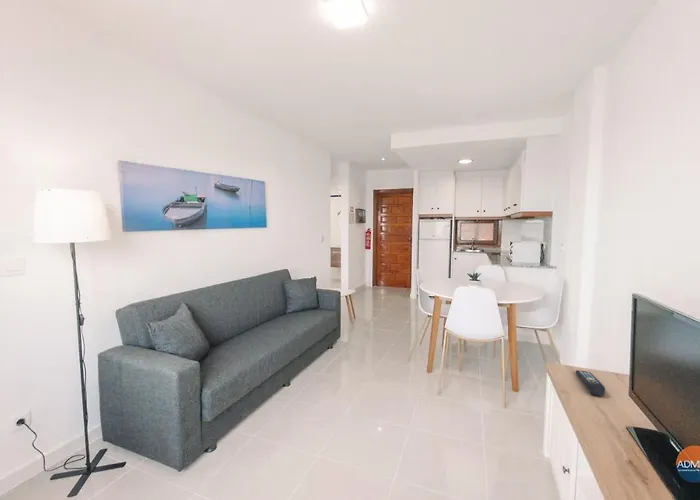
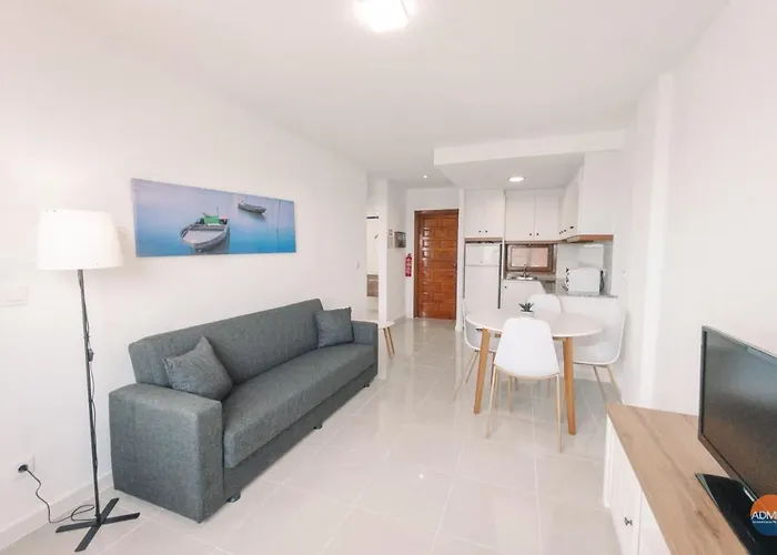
- remote control (589, 380)
